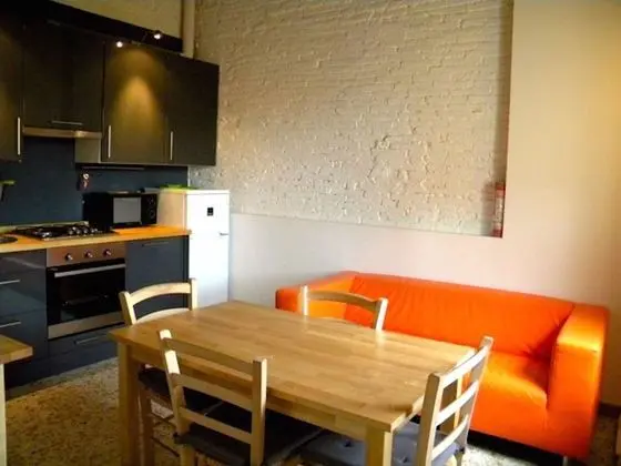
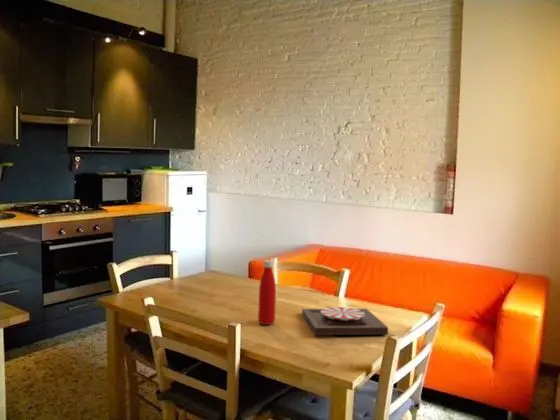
+ plate (342, 318)
+ bottle (267, 292)
